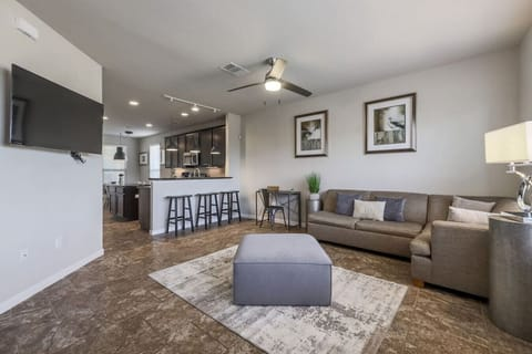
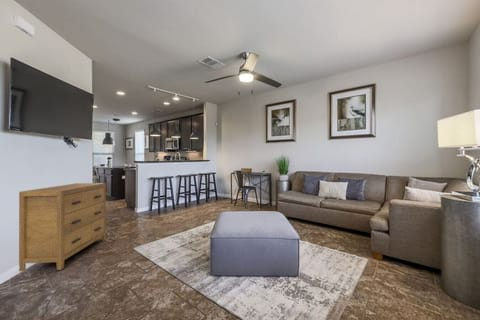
+ dresser (70, 219)
